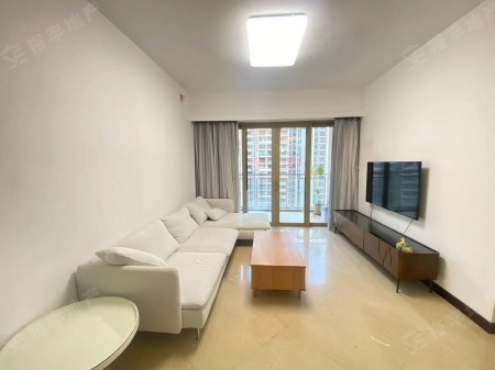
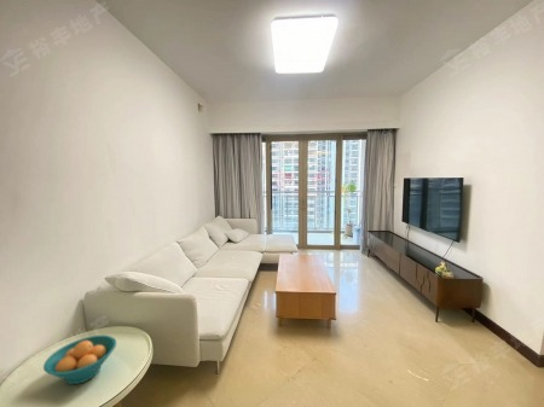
+ fruit bowl (82, 357)
